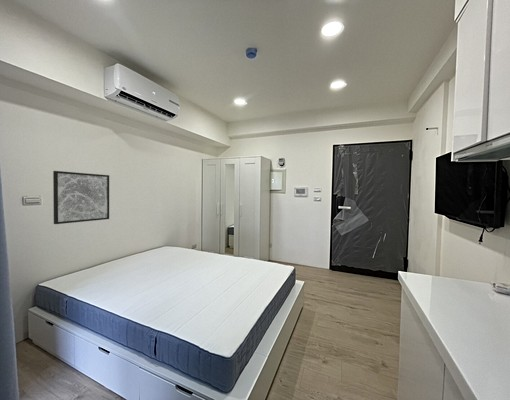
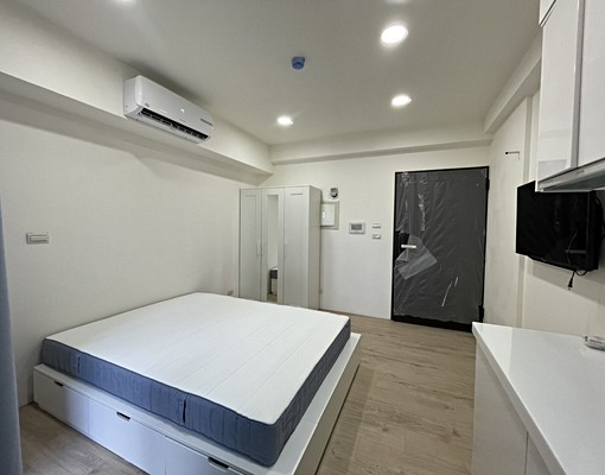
- wall art (84, 197)
